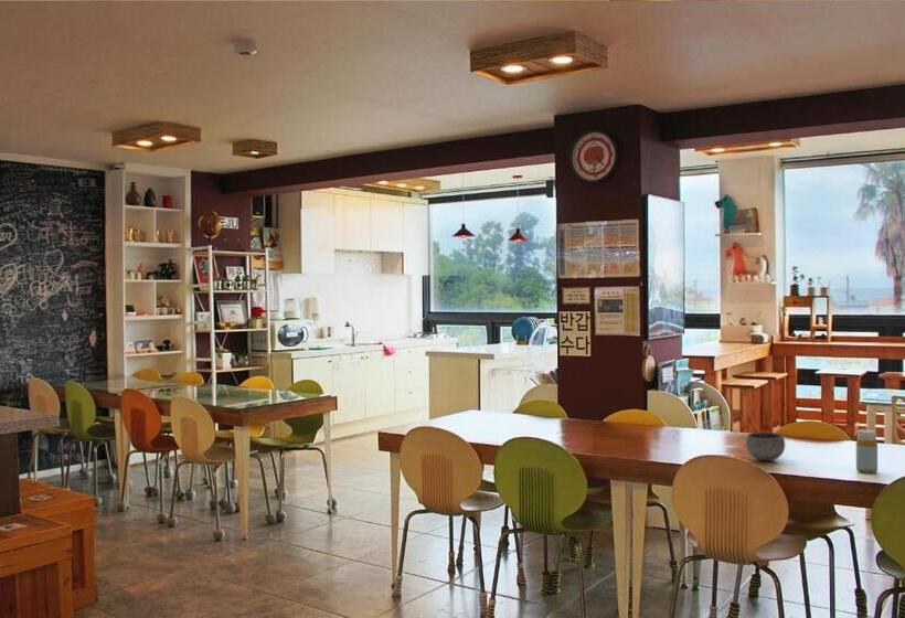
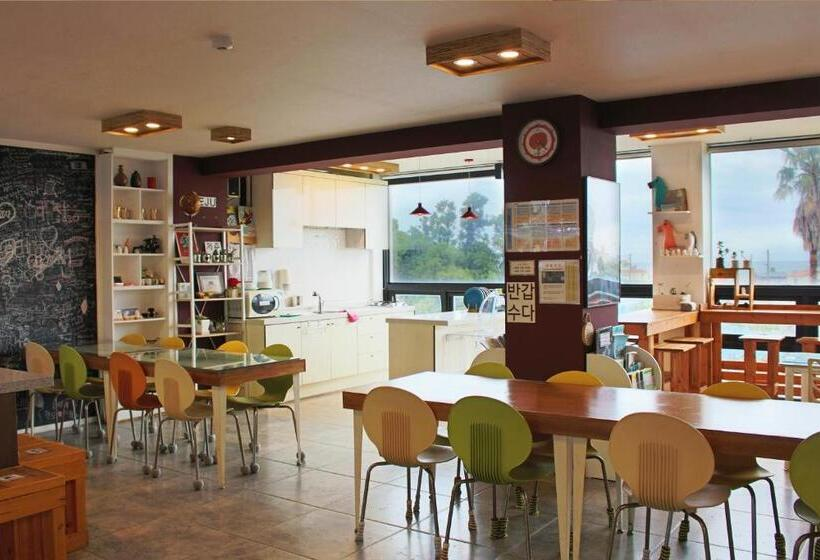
- bottle (866, 450)
- bowl (765, 447)
